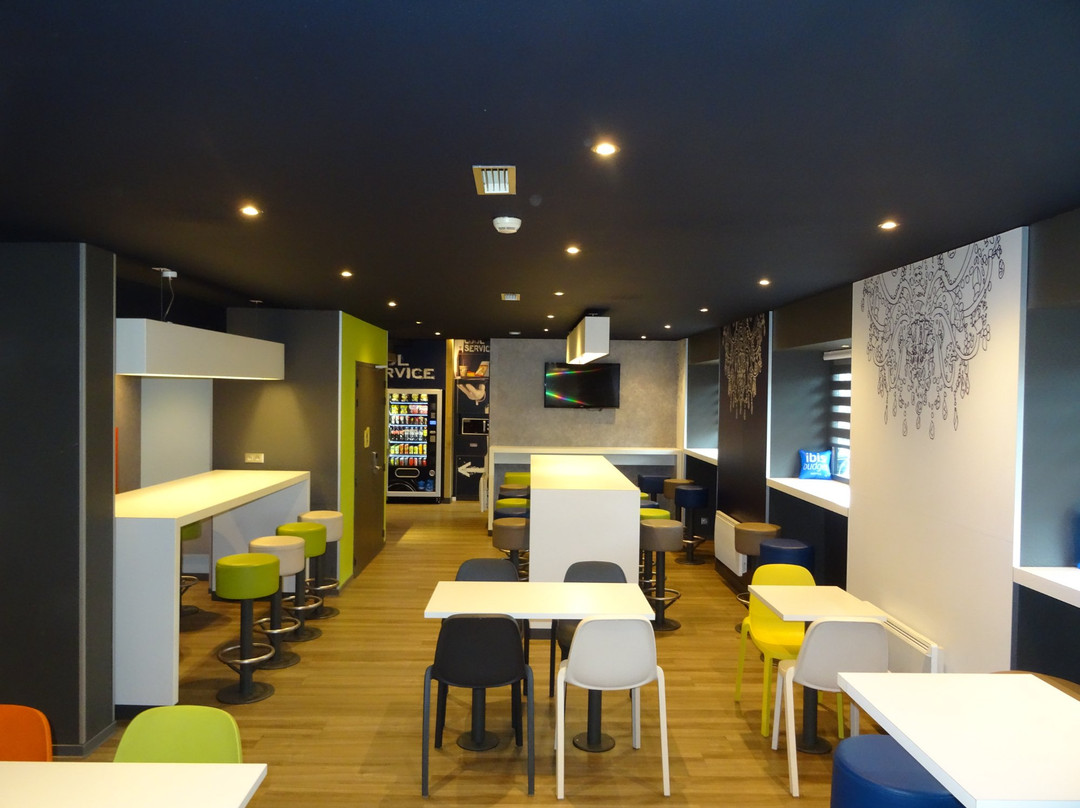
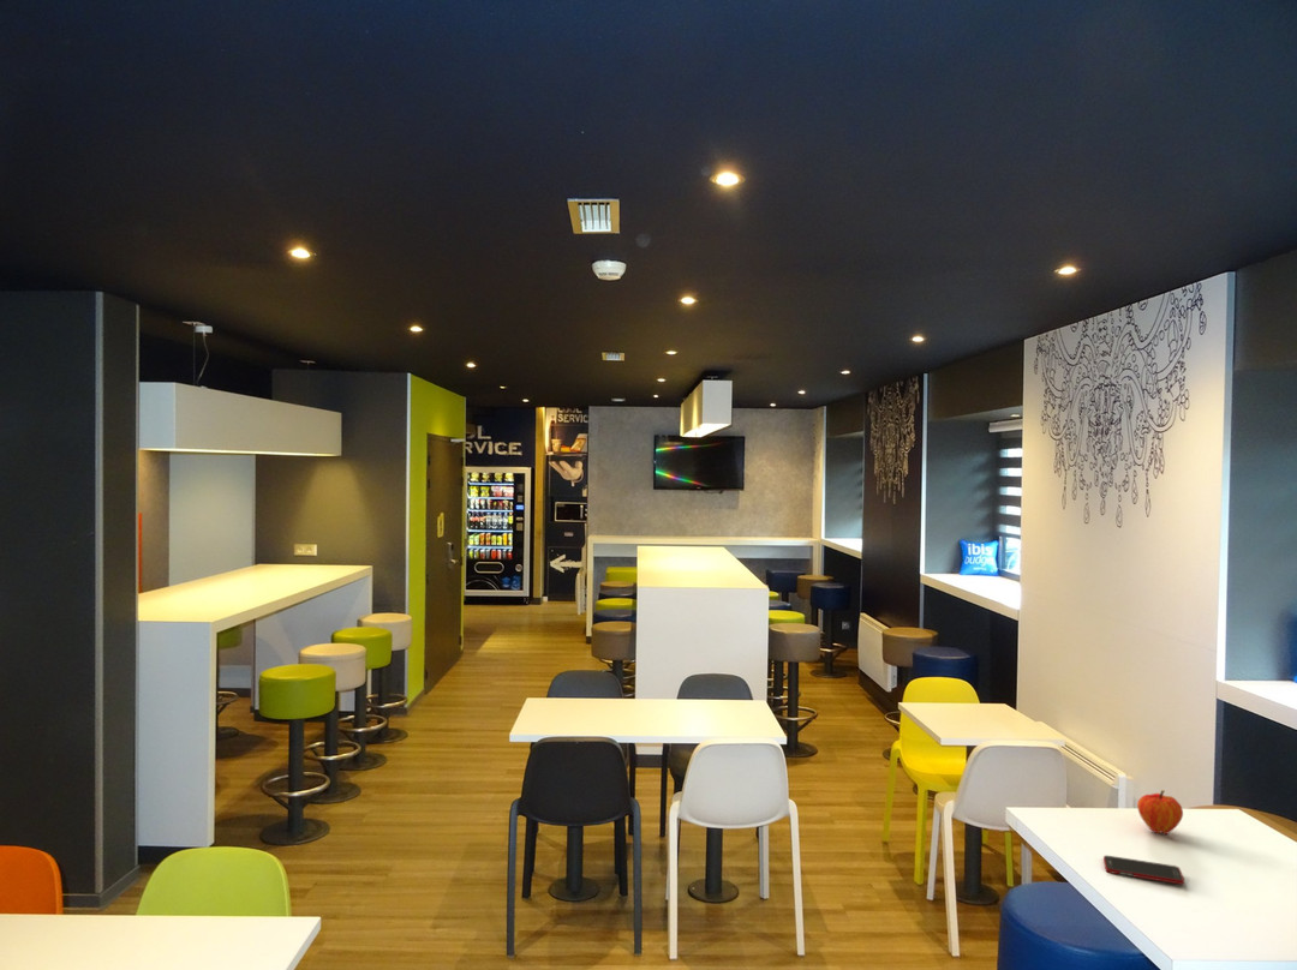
+ fruit (1159, 810)
+ cell phone (1142, 869)
